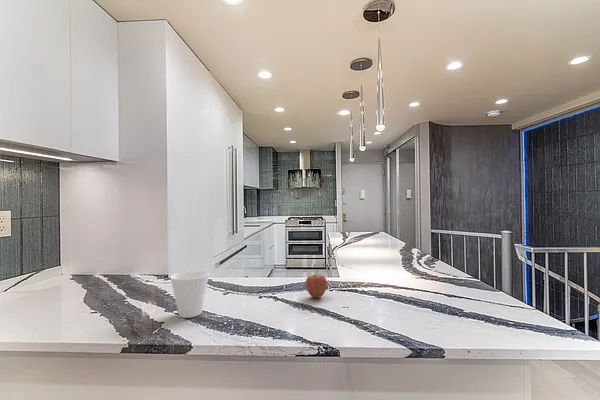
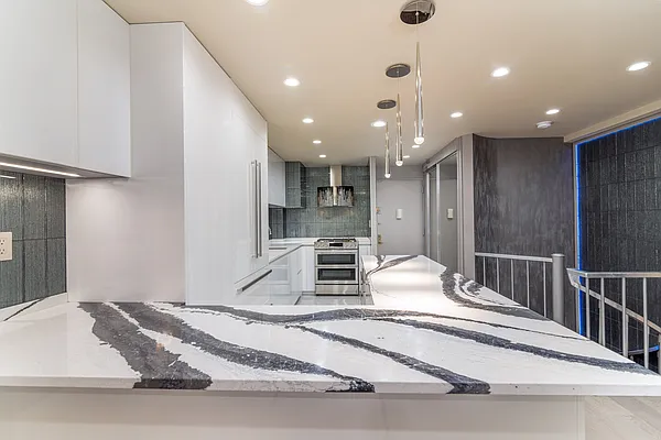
- fruit (316, 283)
- cup (190, 294)
